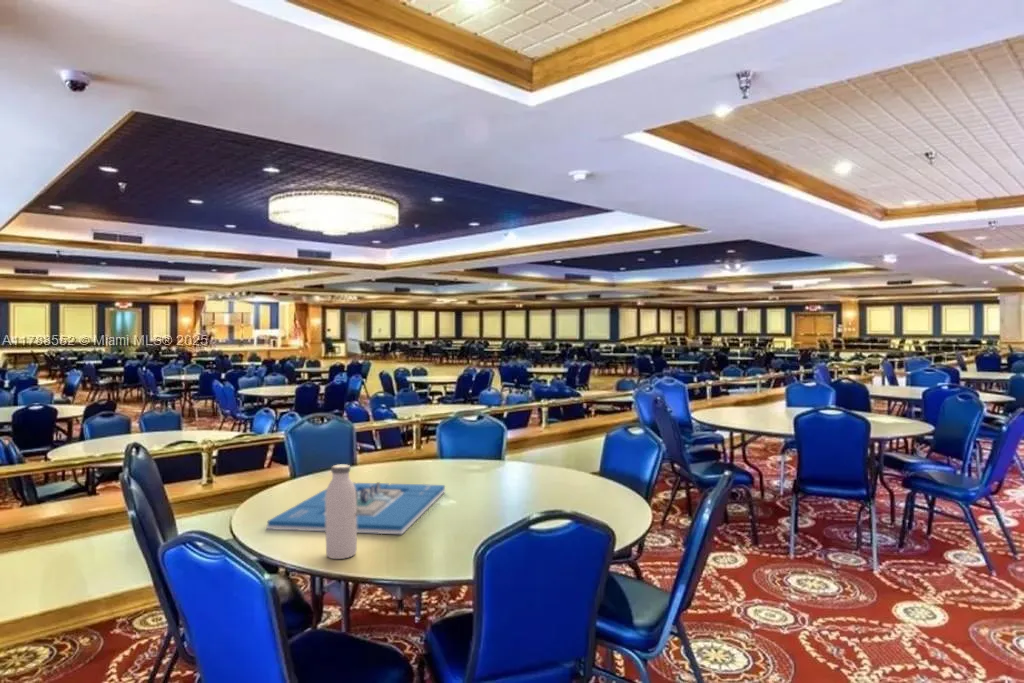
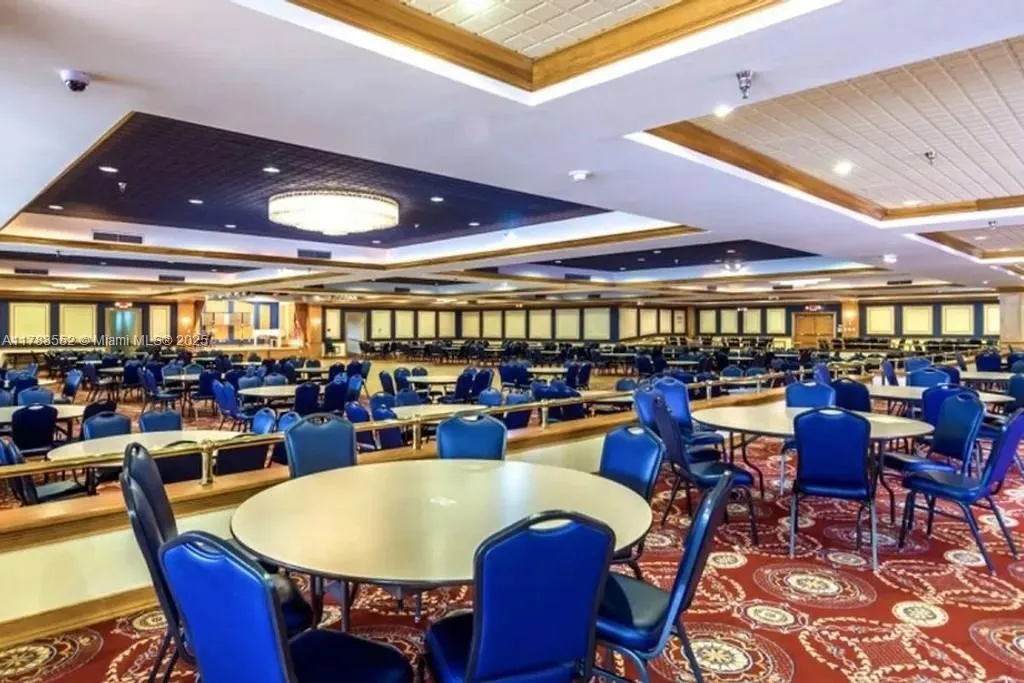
- architectural model (365, 498)
- water bottle (341, 509)
